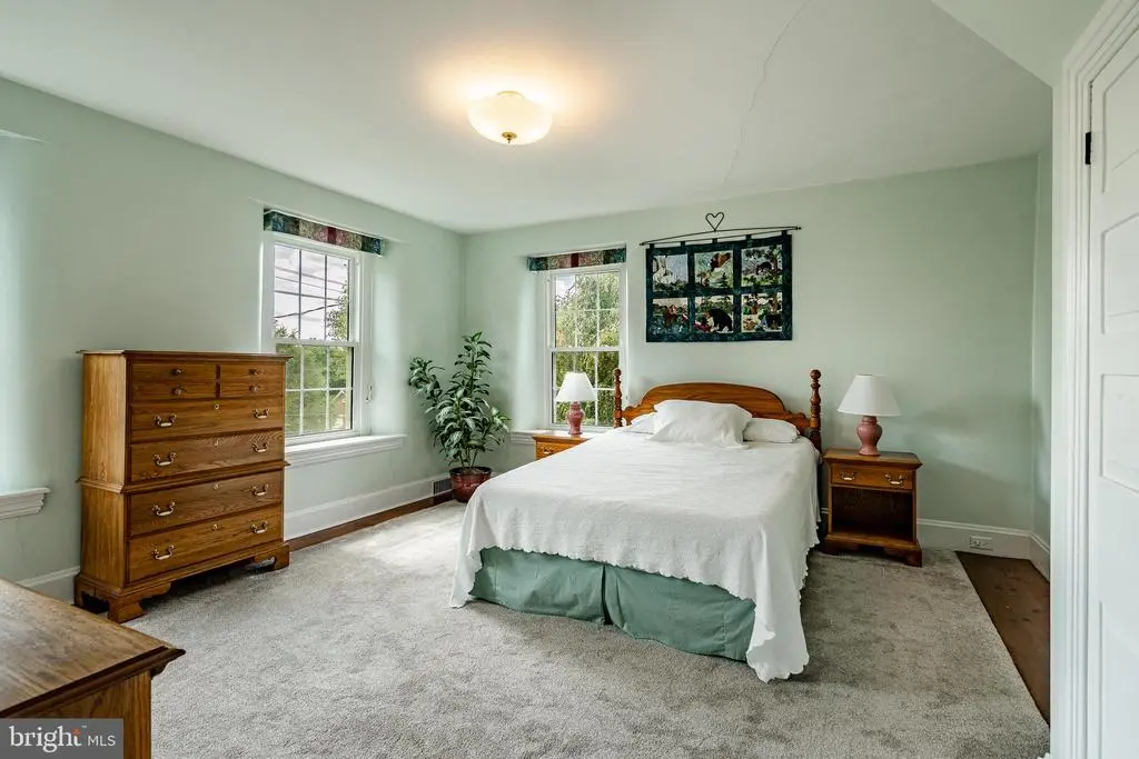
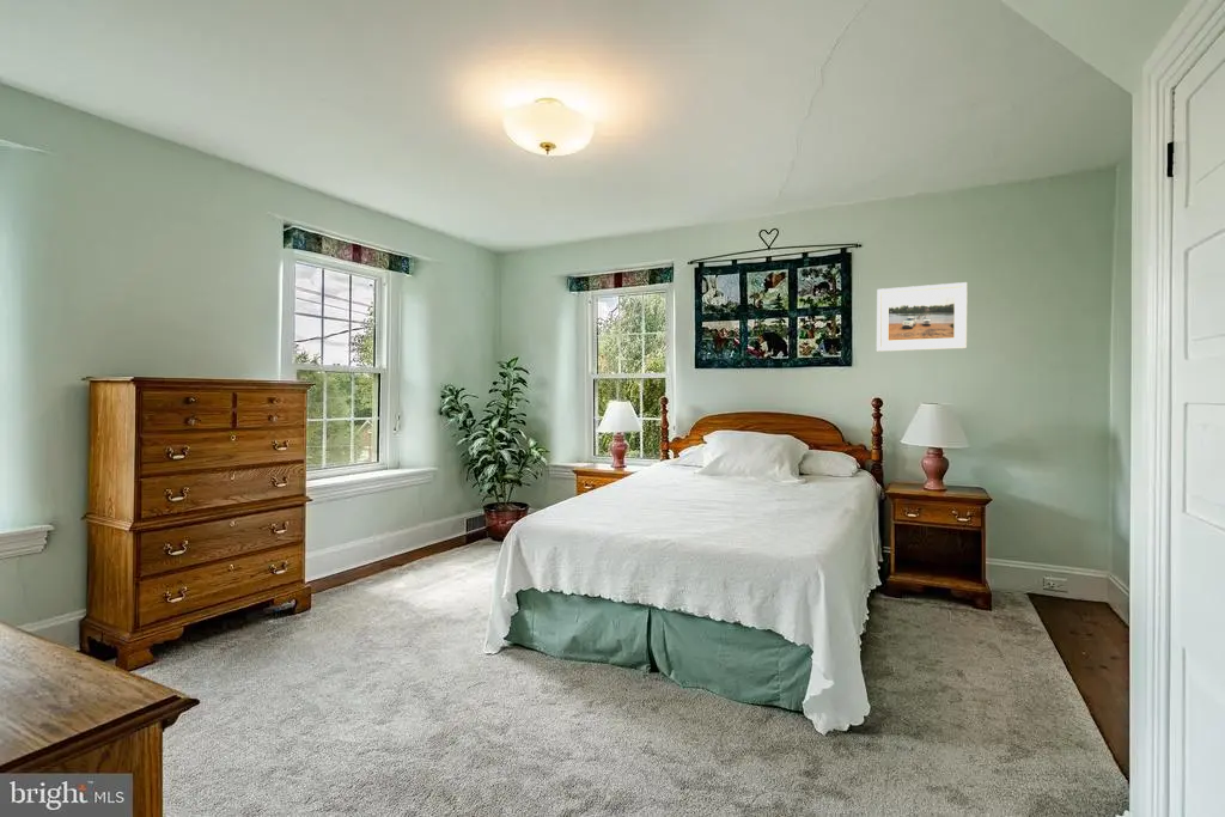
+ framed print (920, 317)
